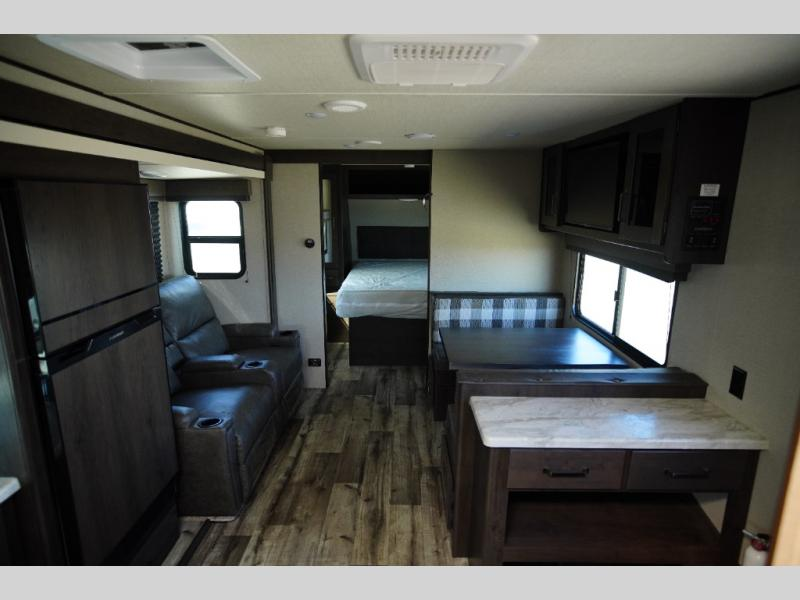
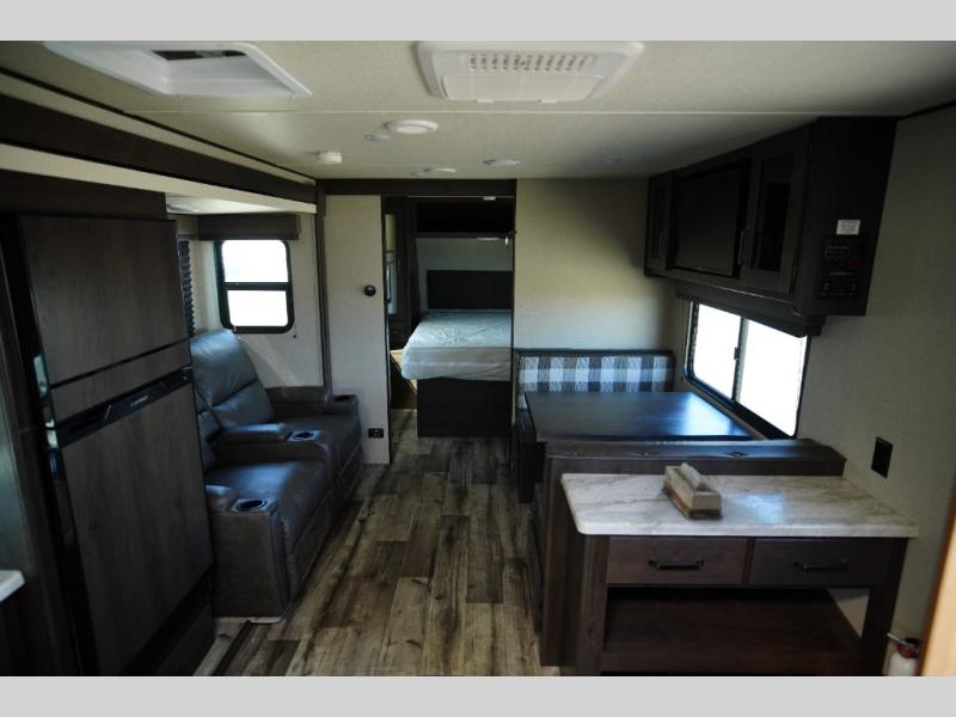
+ mortar and pestle (691, 485)
